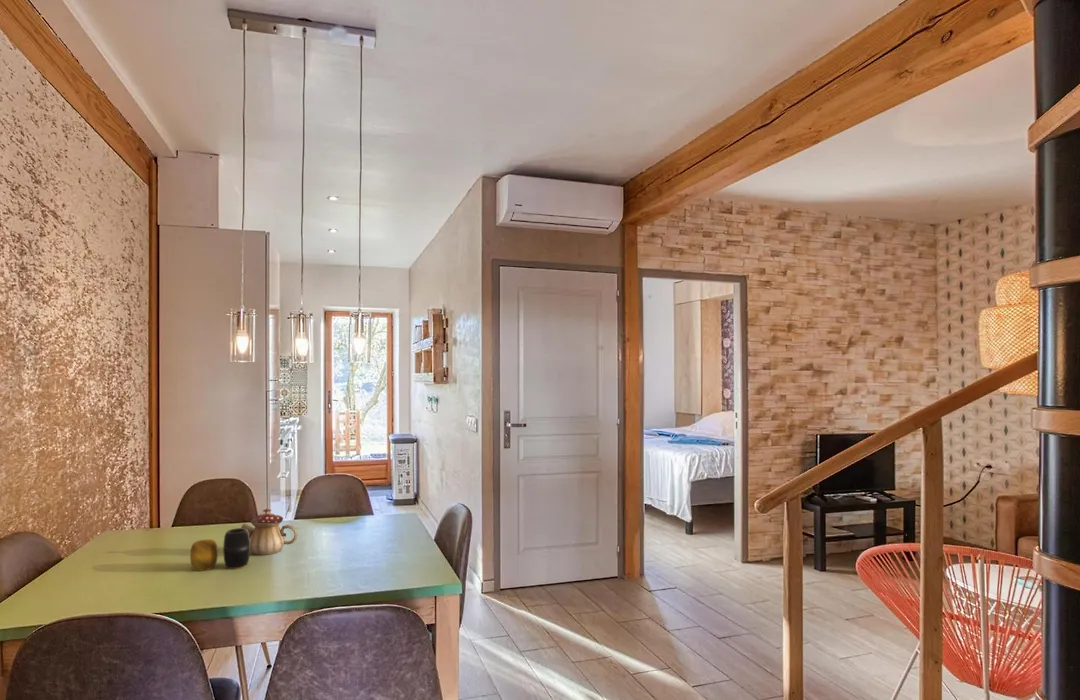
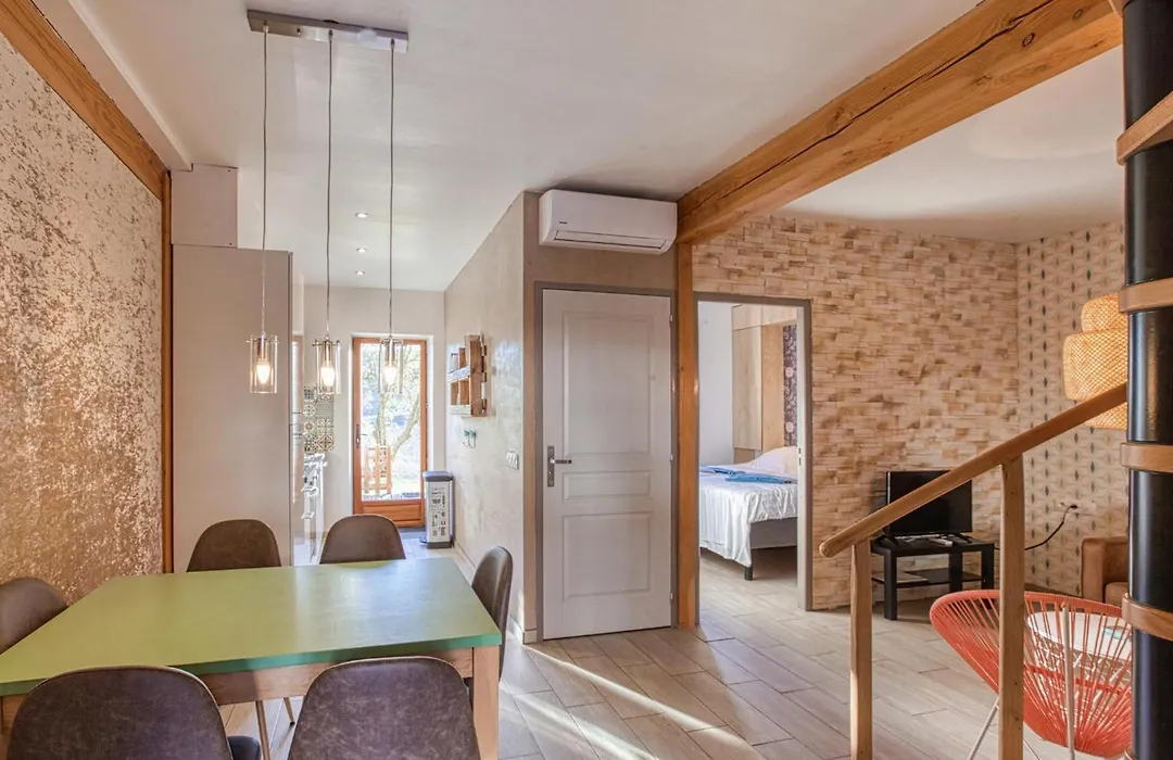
- vase (223, 549)
- teapot (269, 529)
